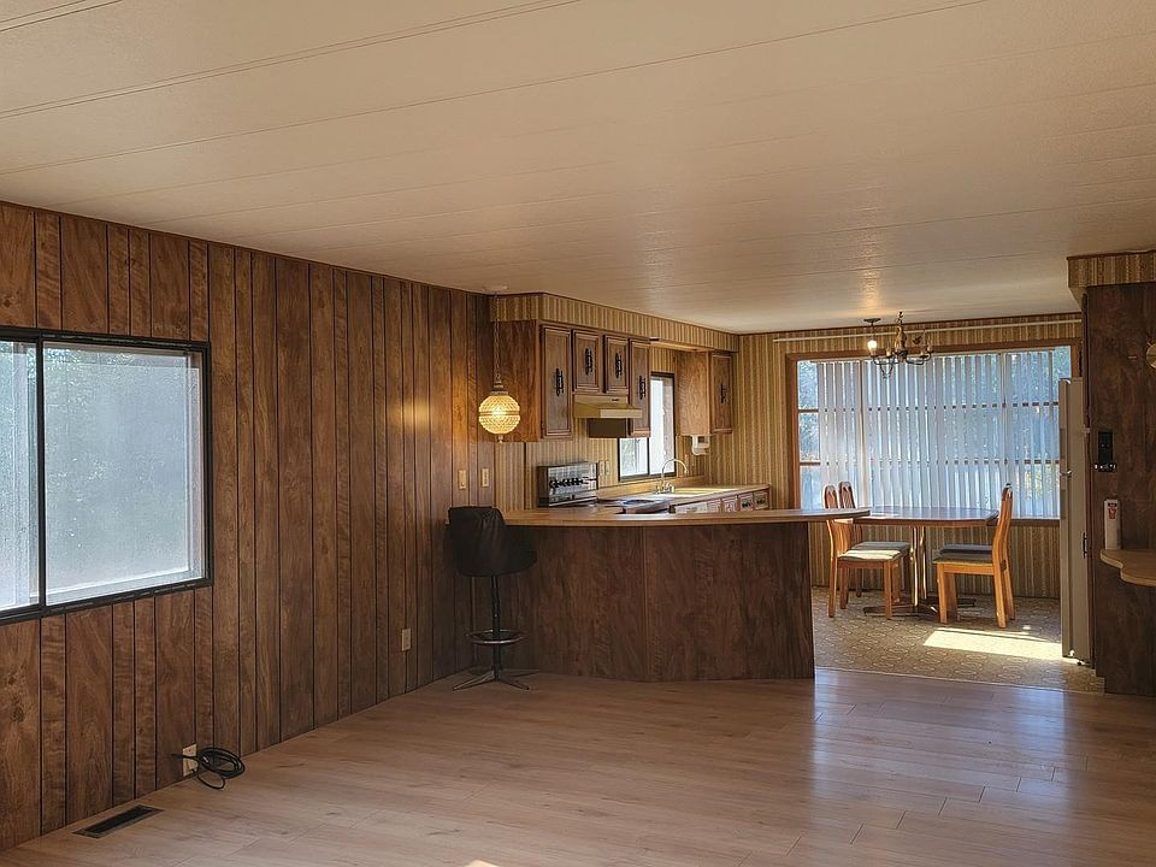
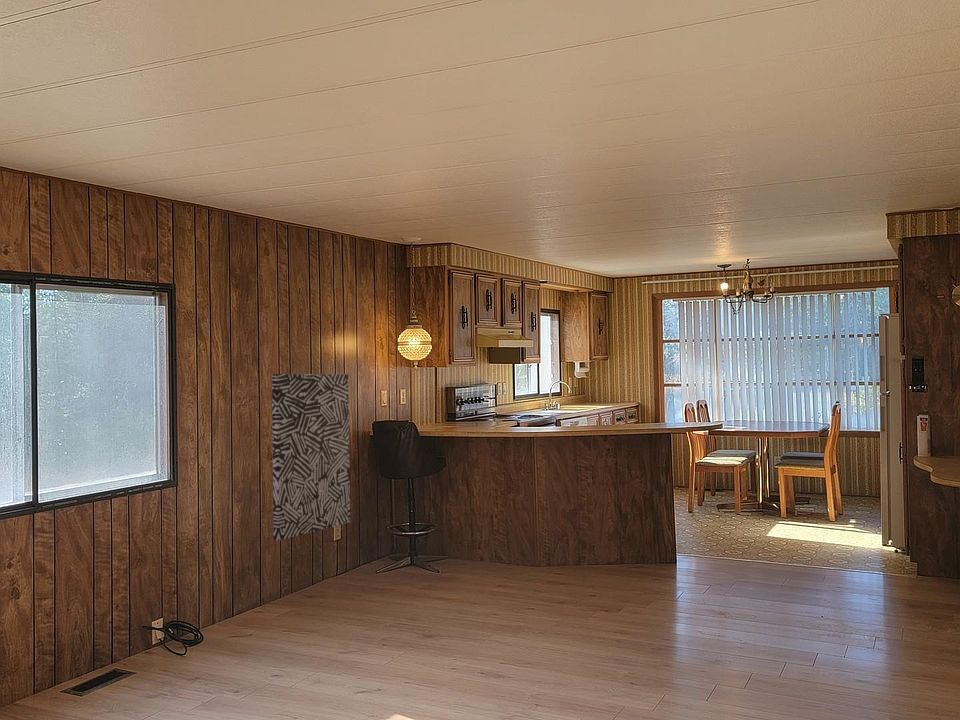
+ wall art (313, 452)
